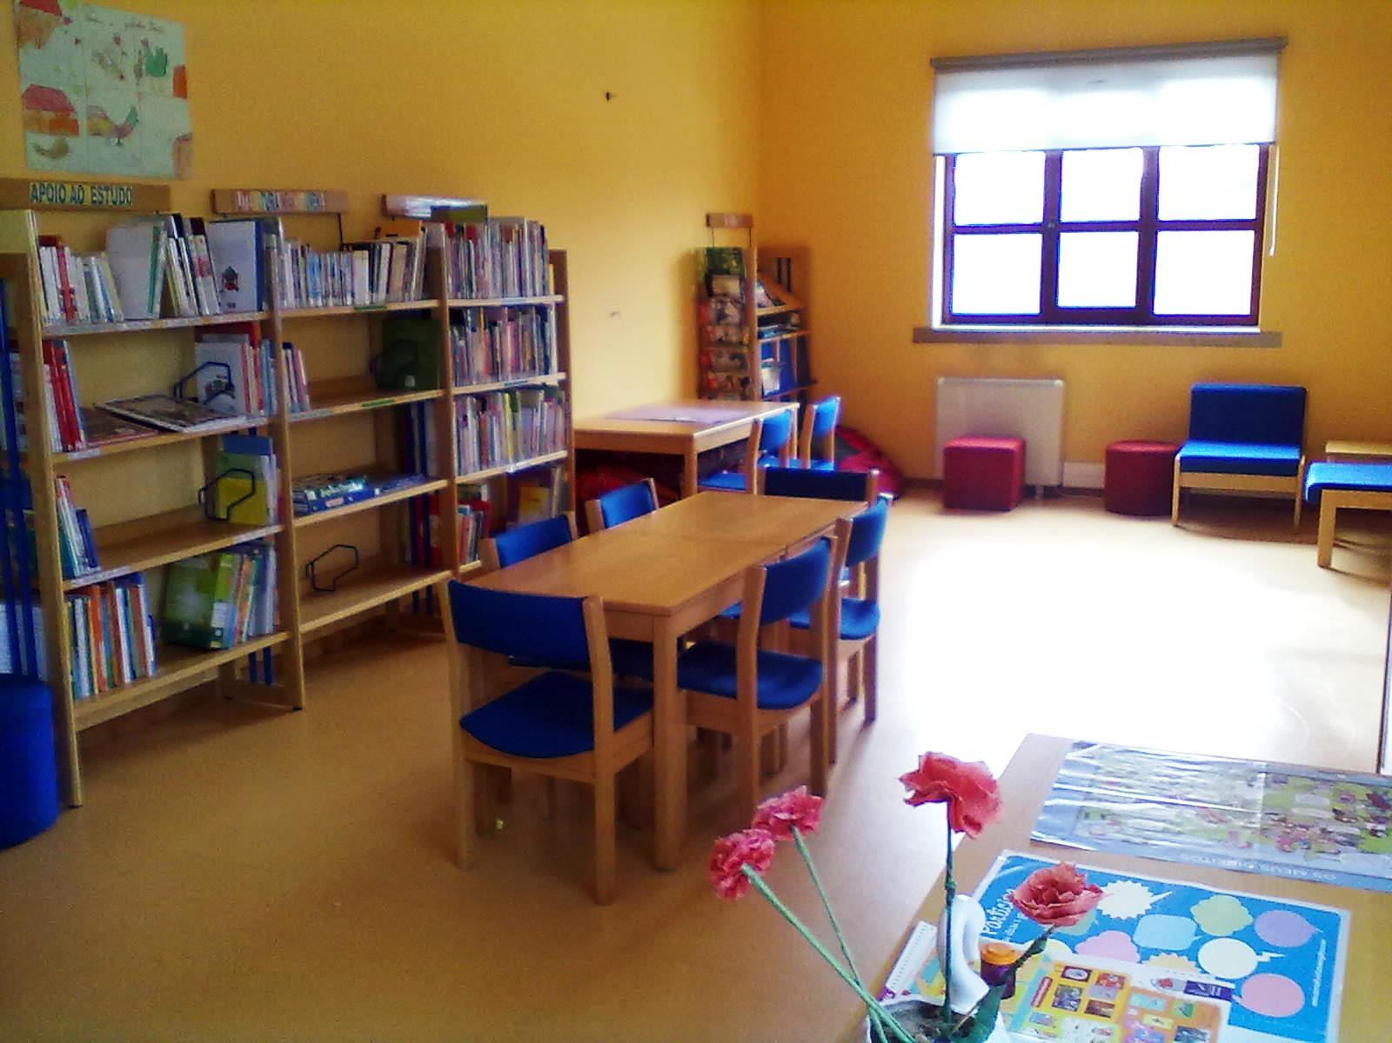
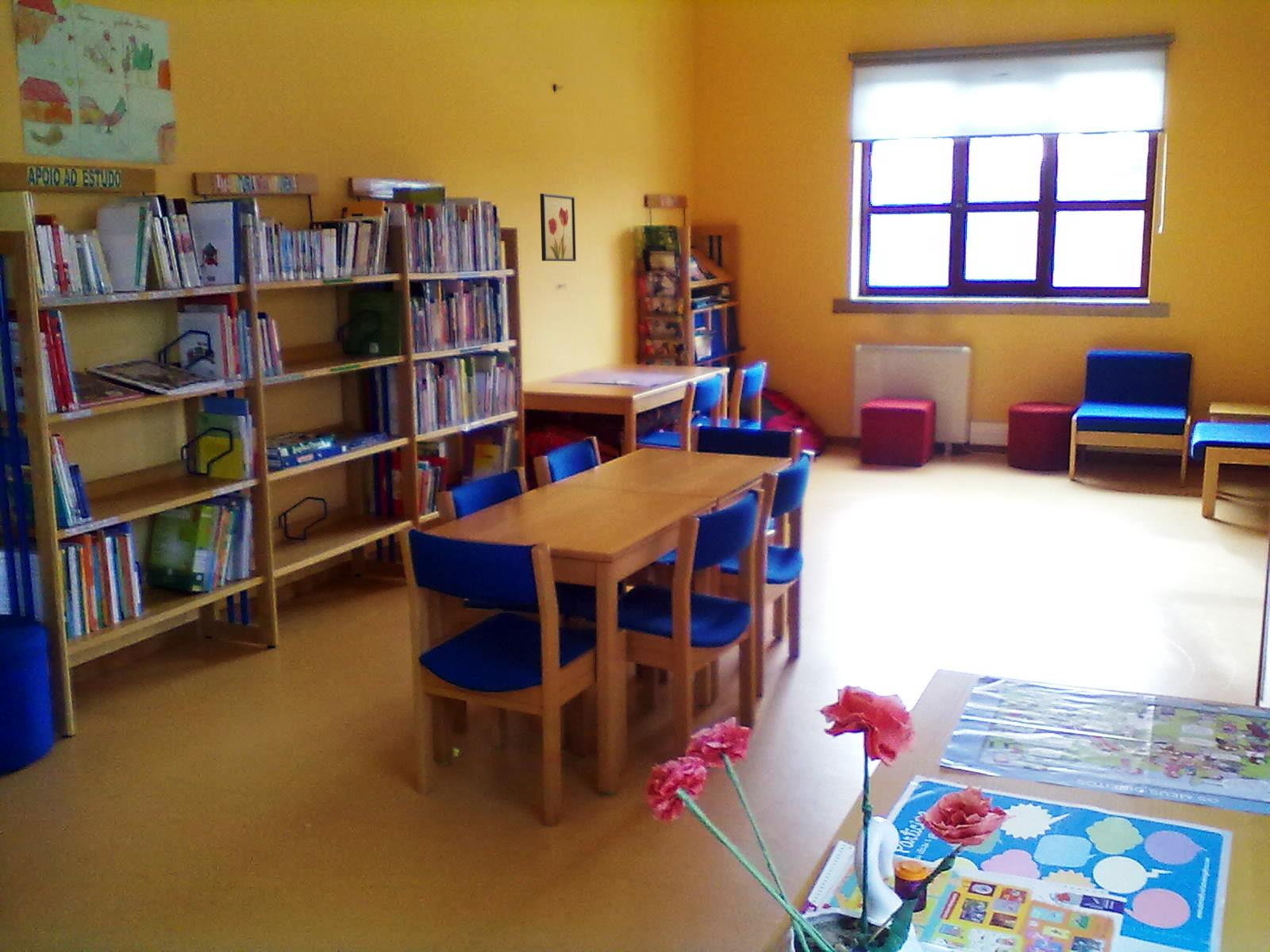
+ wall art (557, 228)
